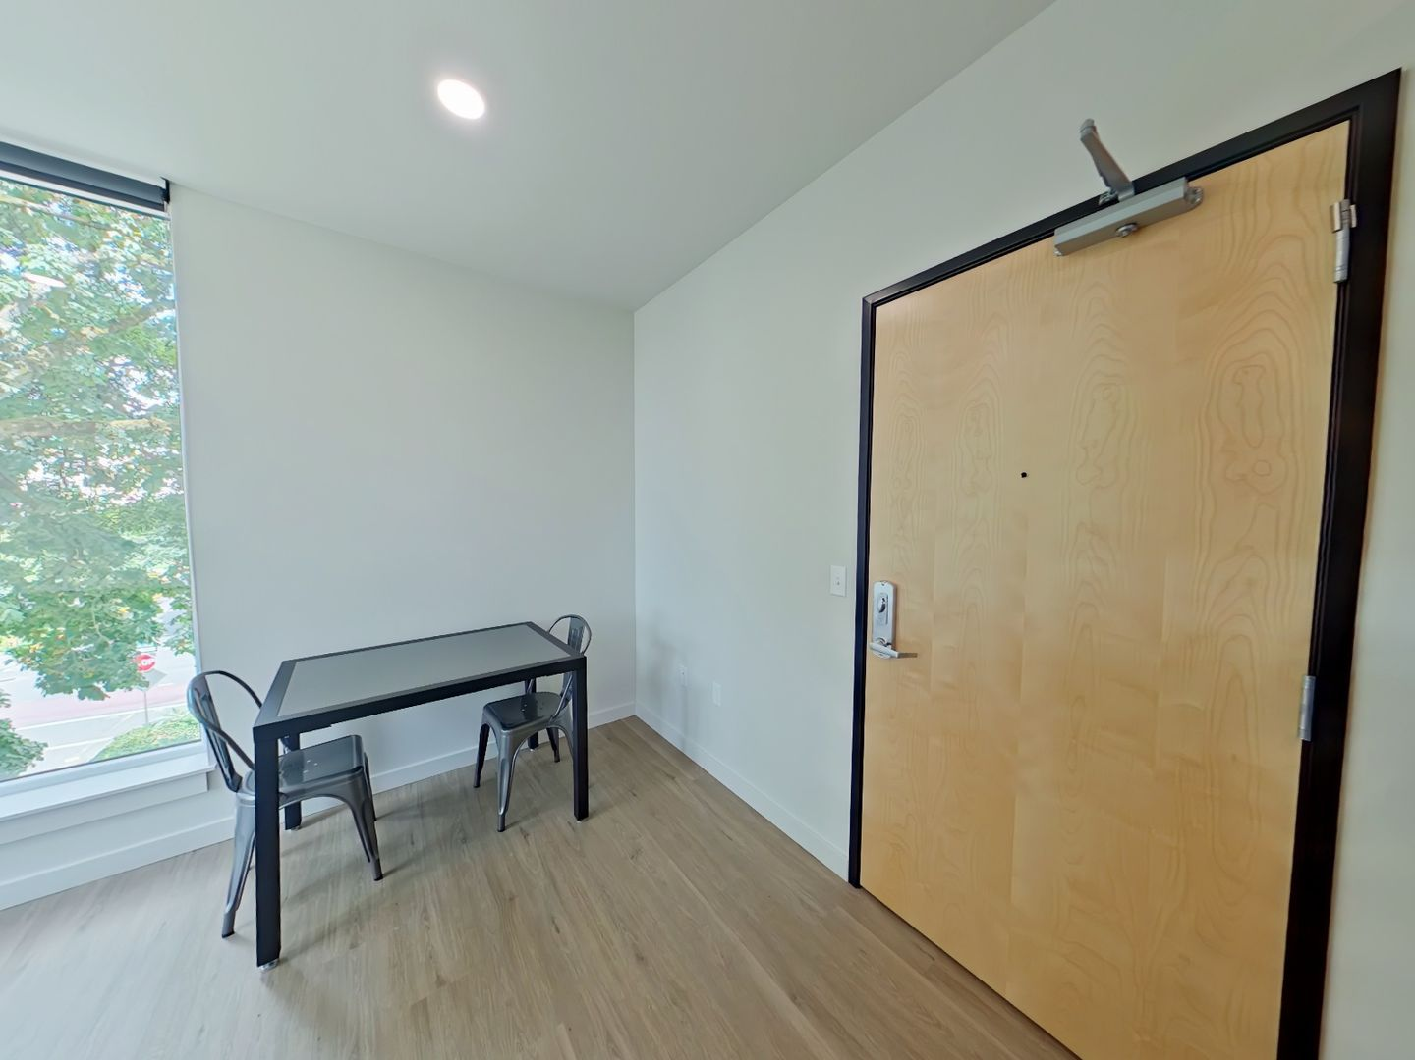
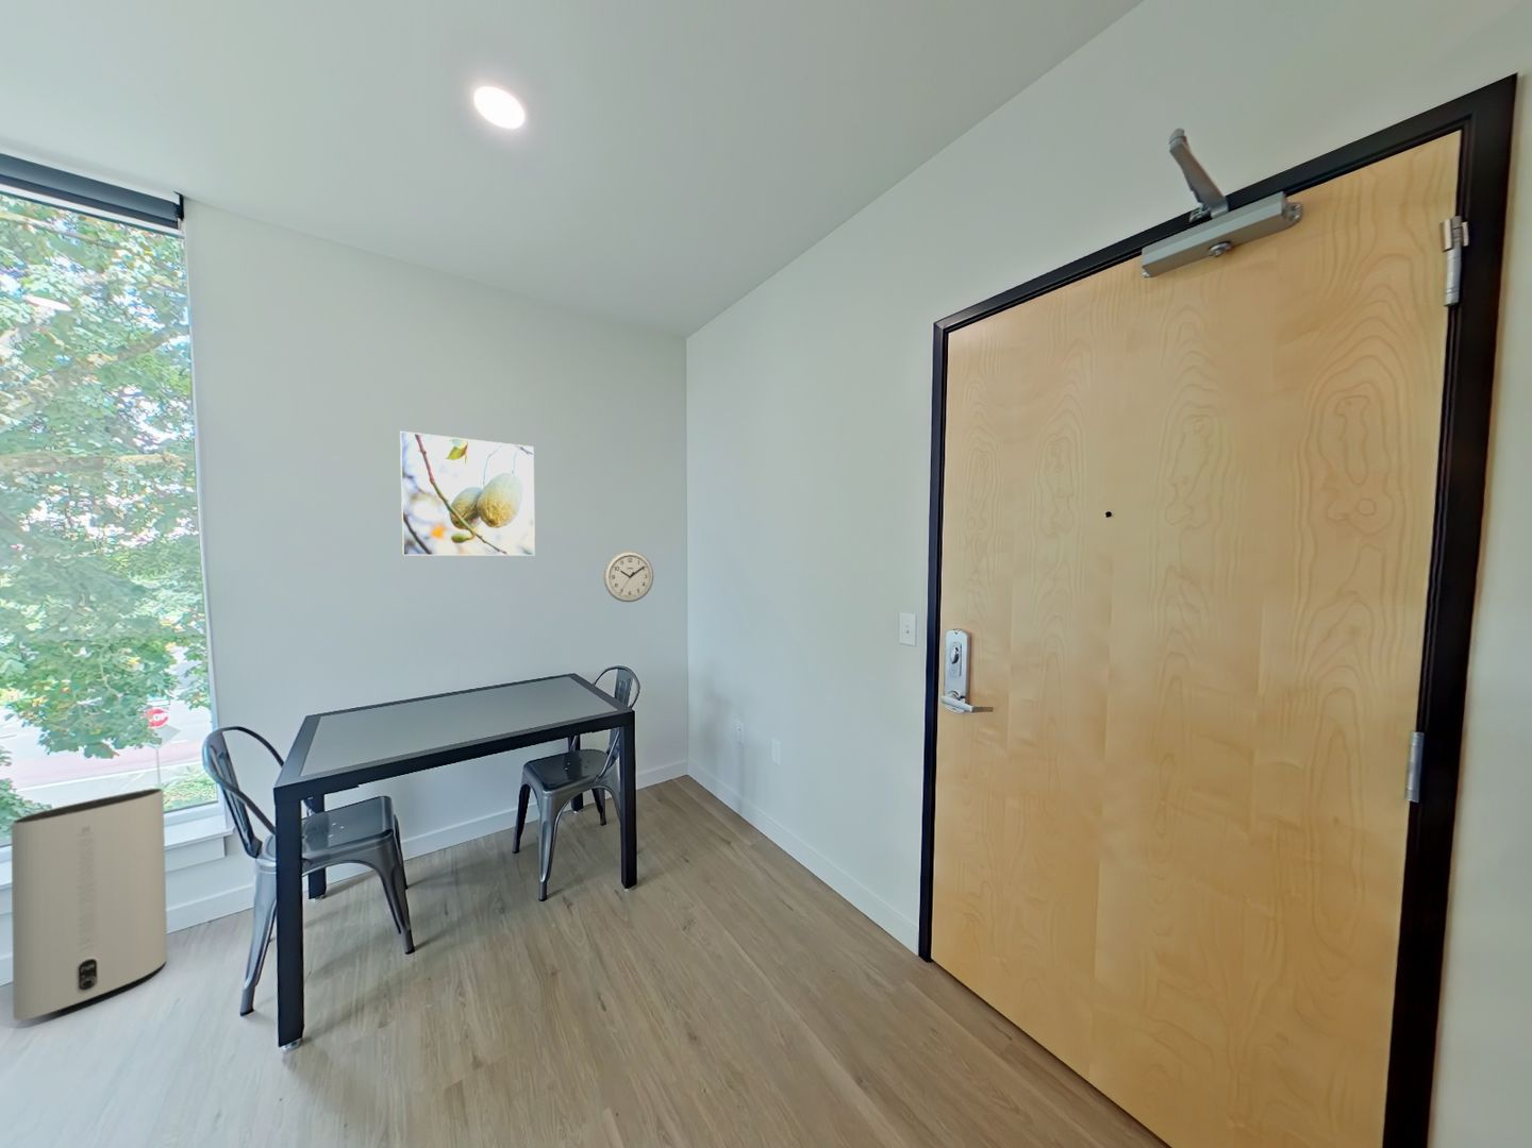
+ air purifier (94, 894)
+ wall clock (628, 576)
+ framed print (472, 498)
